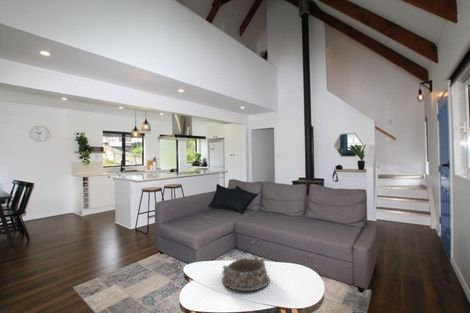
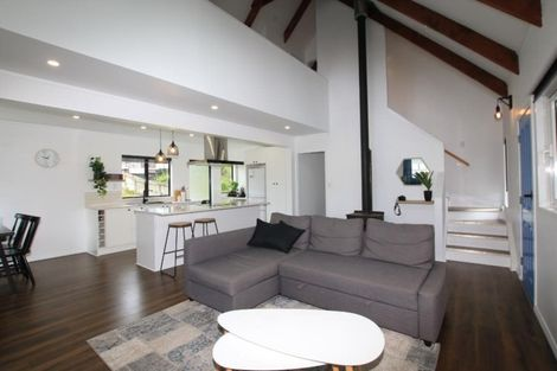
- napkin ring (246, 271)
